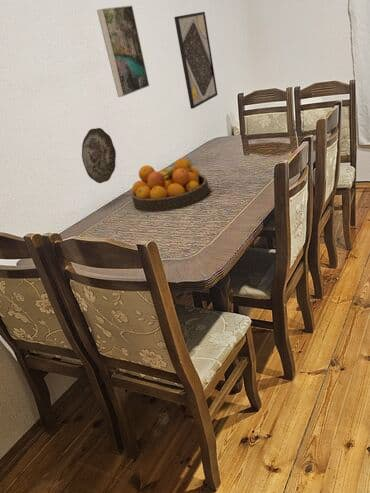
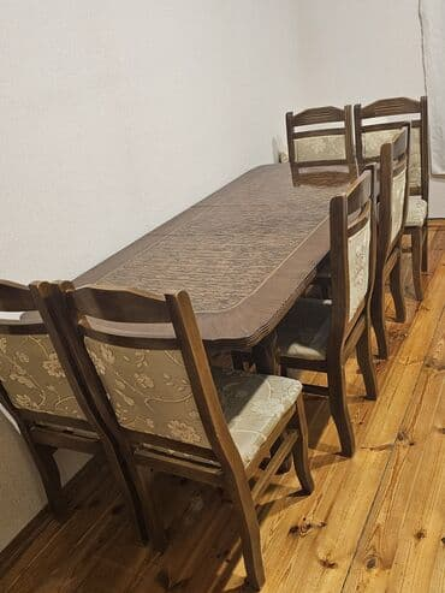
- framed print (125, 50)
- decorative plate (97, 155)
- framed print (197, 59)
- fruit bowl (167, 180)
